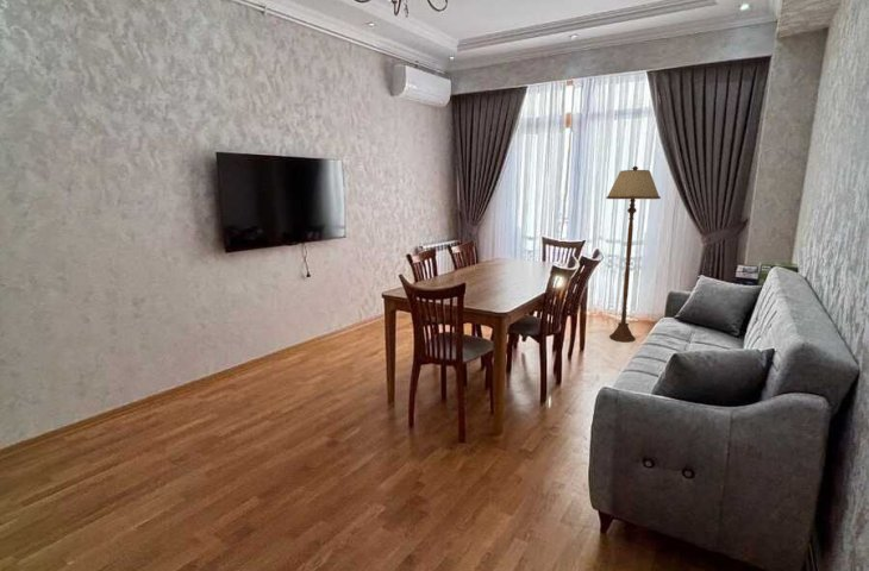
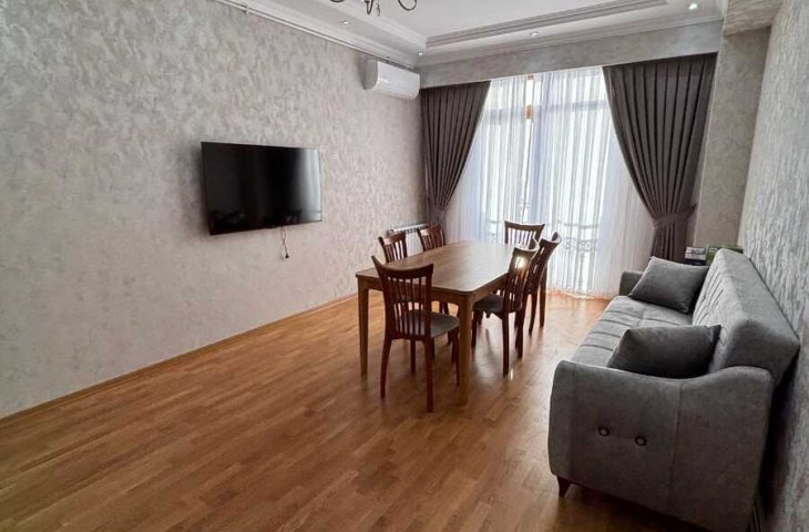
- floor lamp (627, 255)
